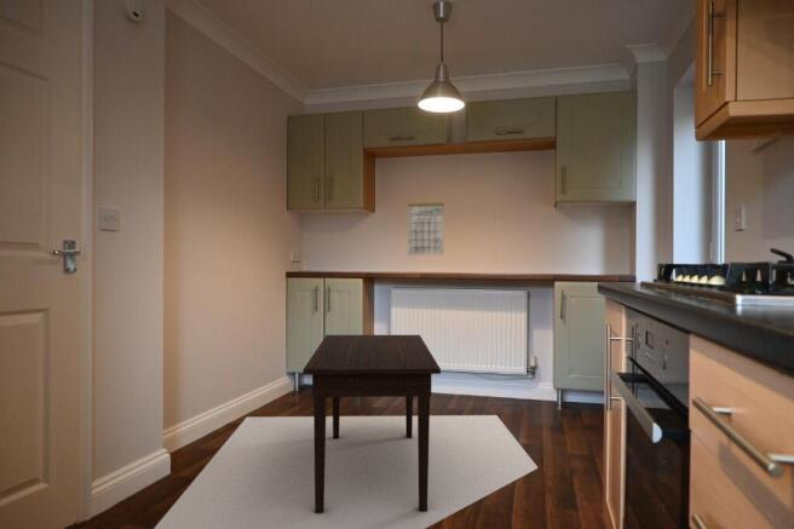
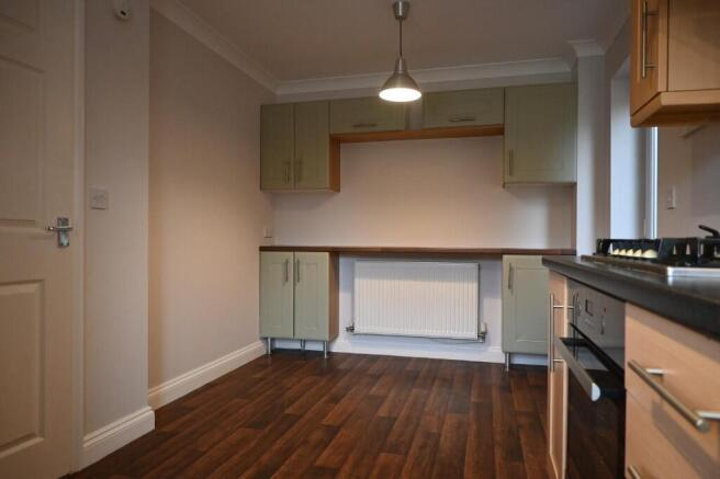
- calendar (425, 222)
- dining table (372, 416)
